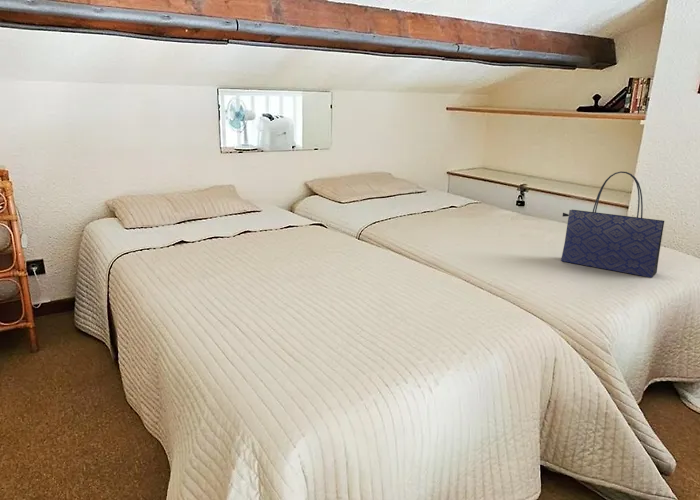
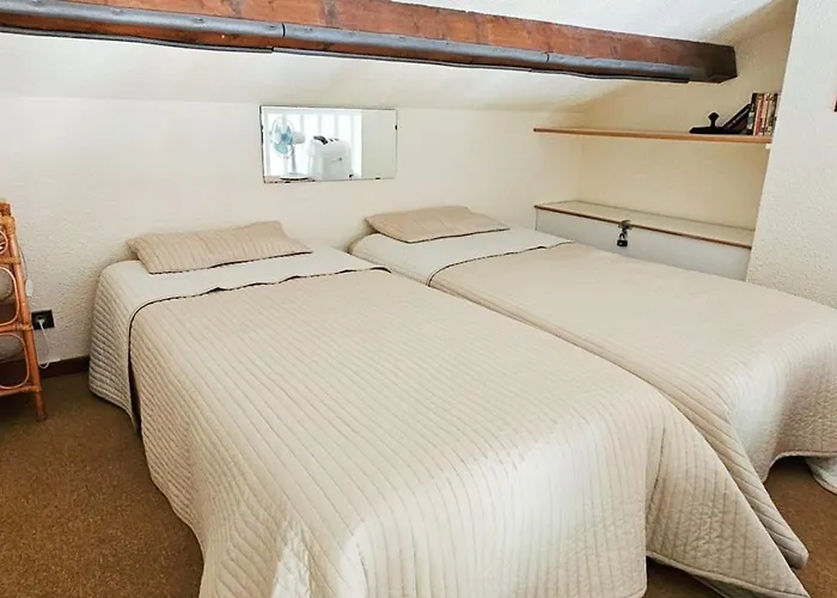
- tote bag (610, 219)
